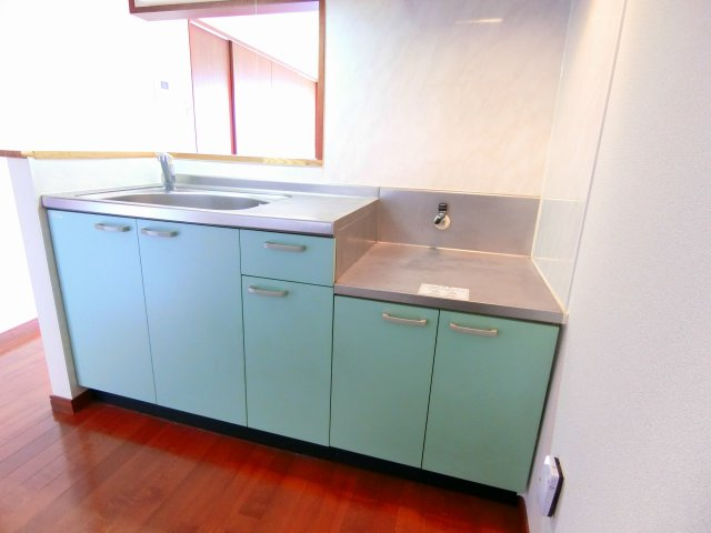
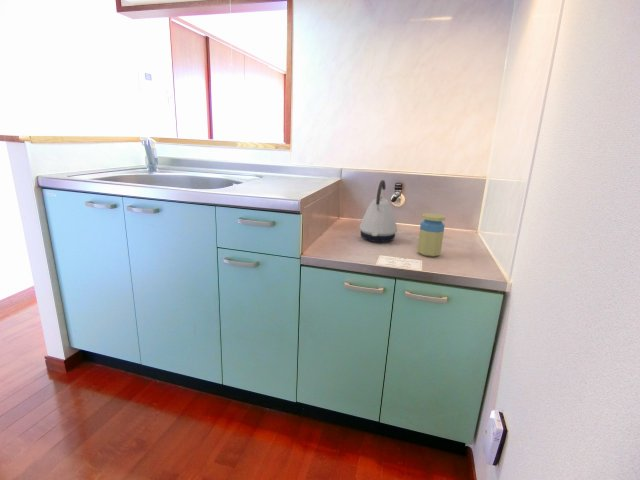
+ kettle (380, 209)
+ jar (431, 234)
